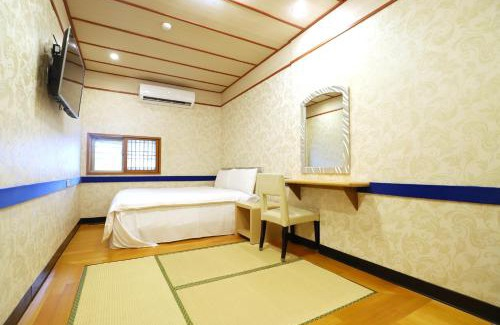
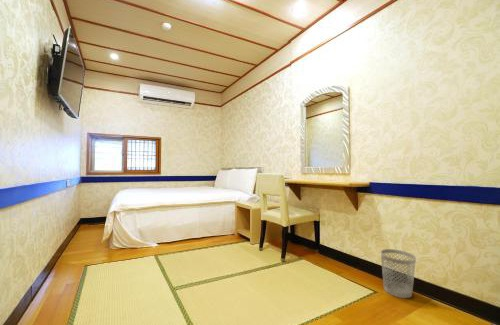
+ wastebasket (397, 273)
